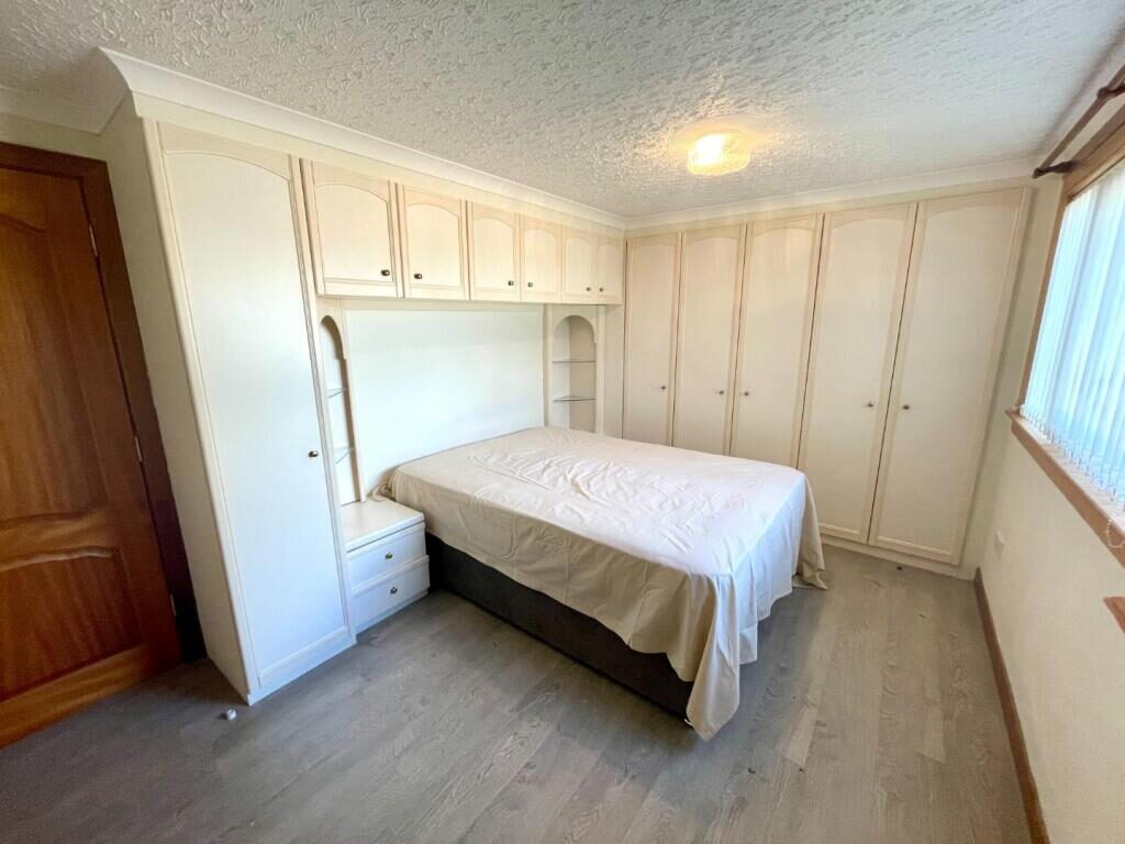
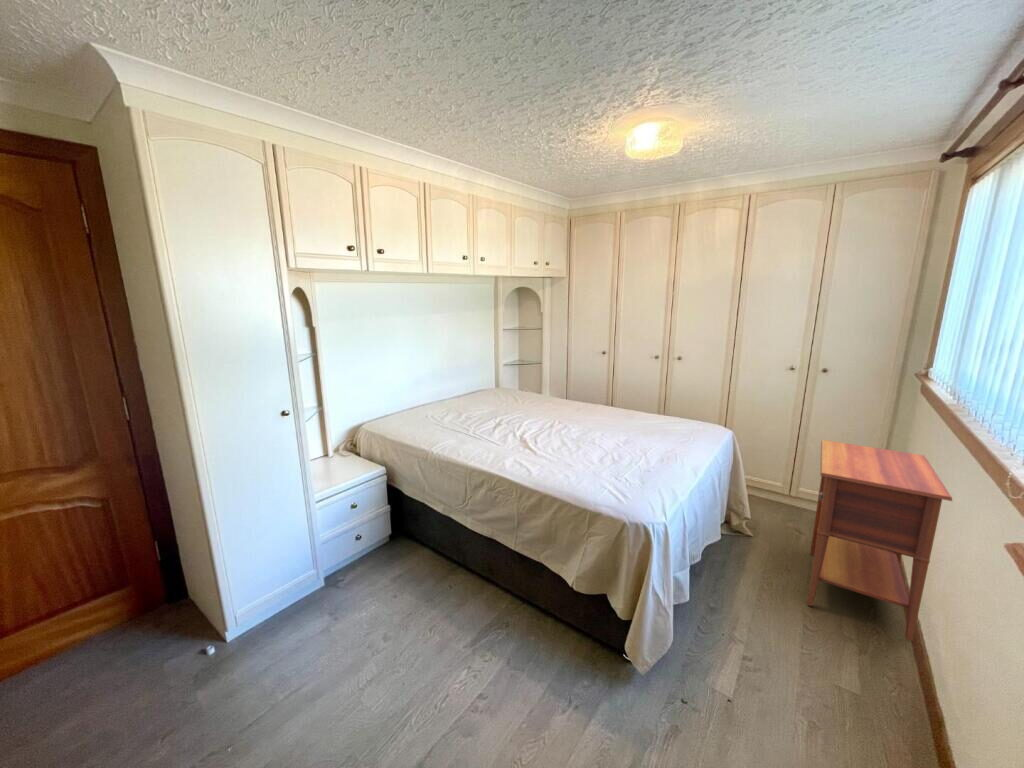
+ nightstand (864, 529)
